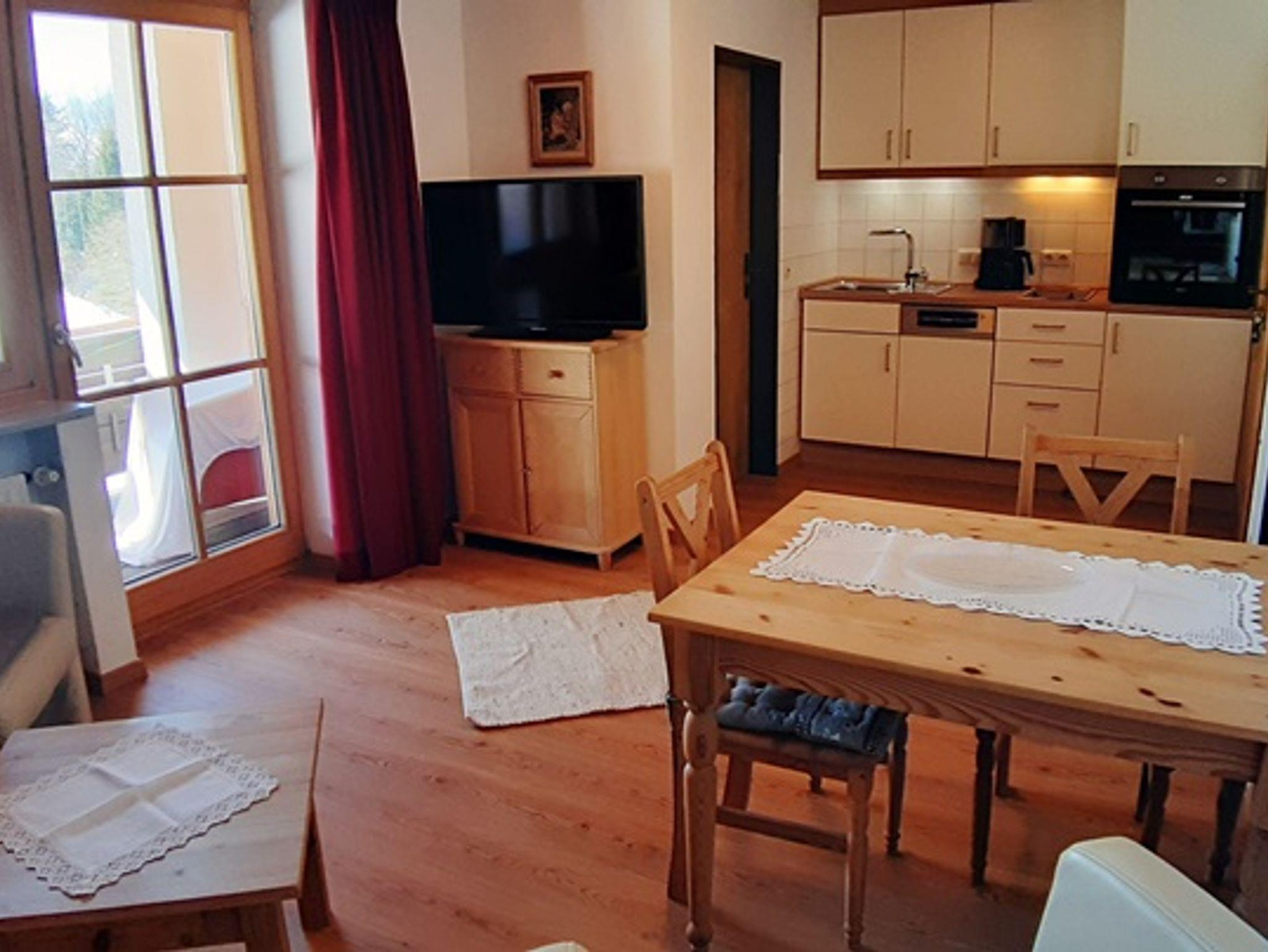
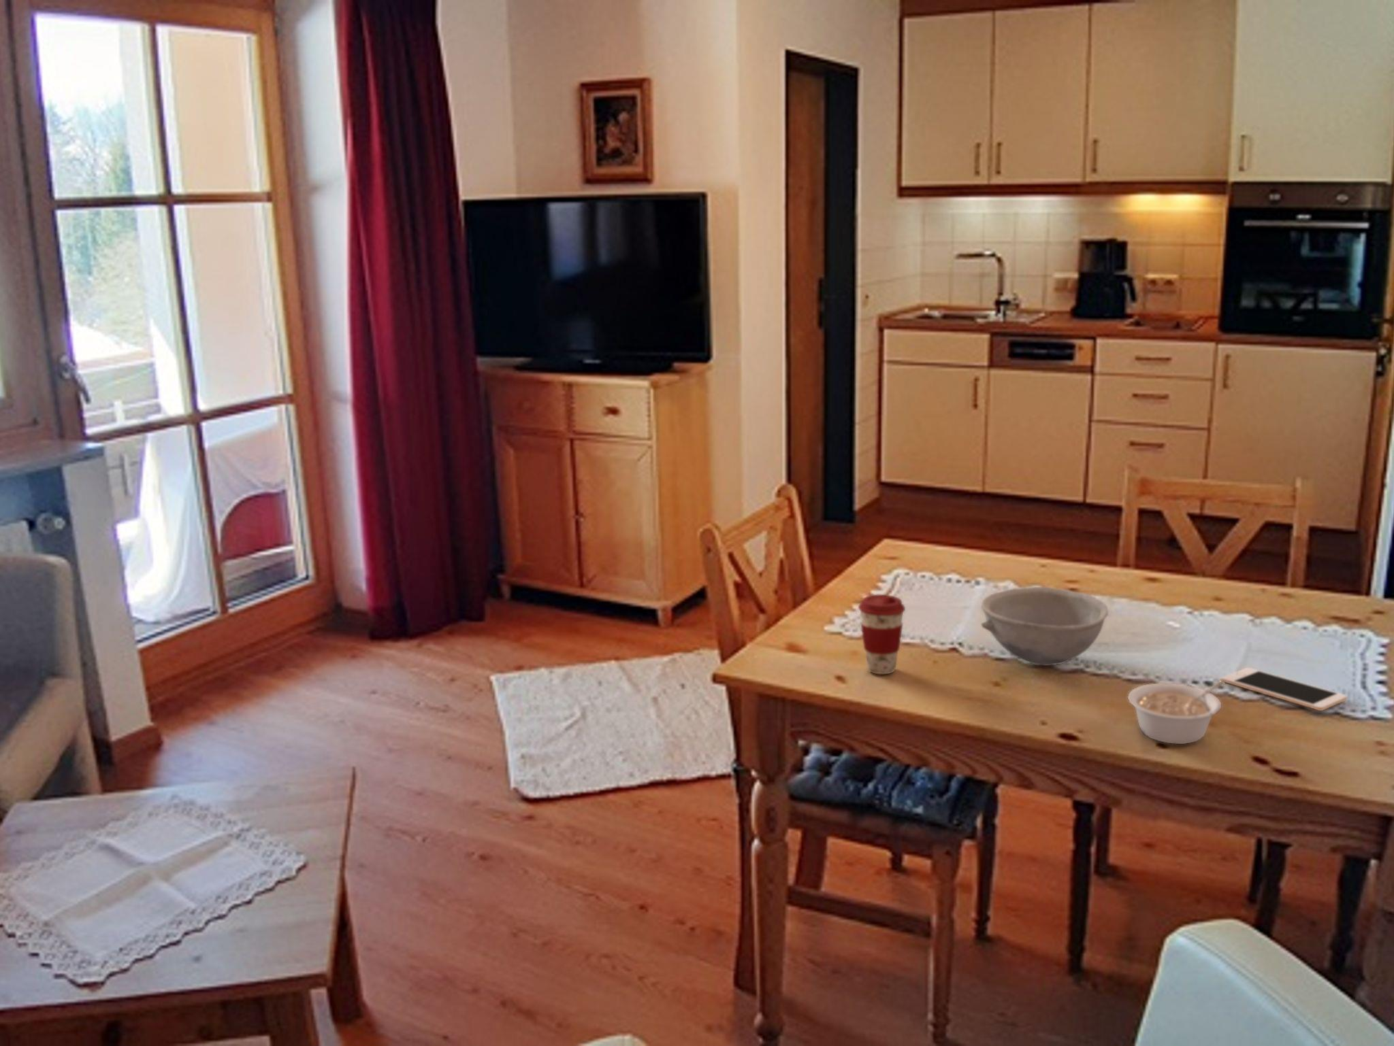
+ coffee cup (882, 635)
+ legume (1173, 711)
+ cell phone (1282, 688)
+ bowl (1043, 633)
